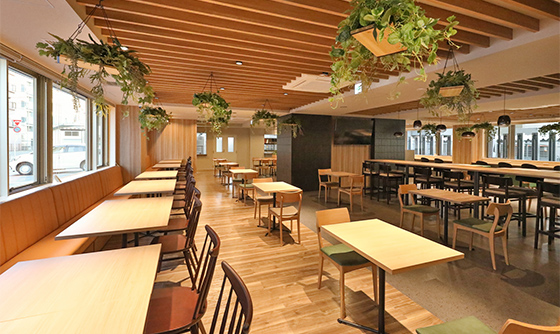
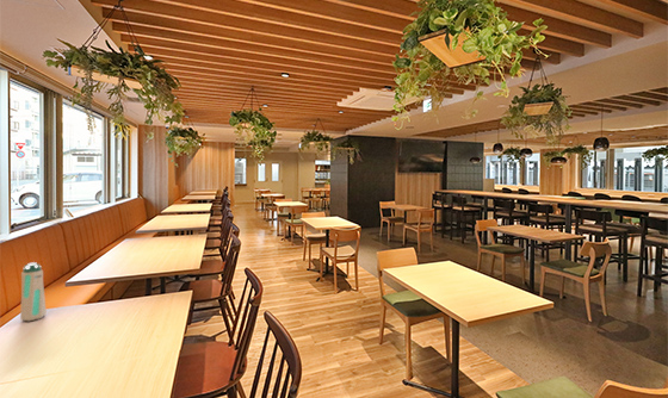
+ water bottle (32, 290)
